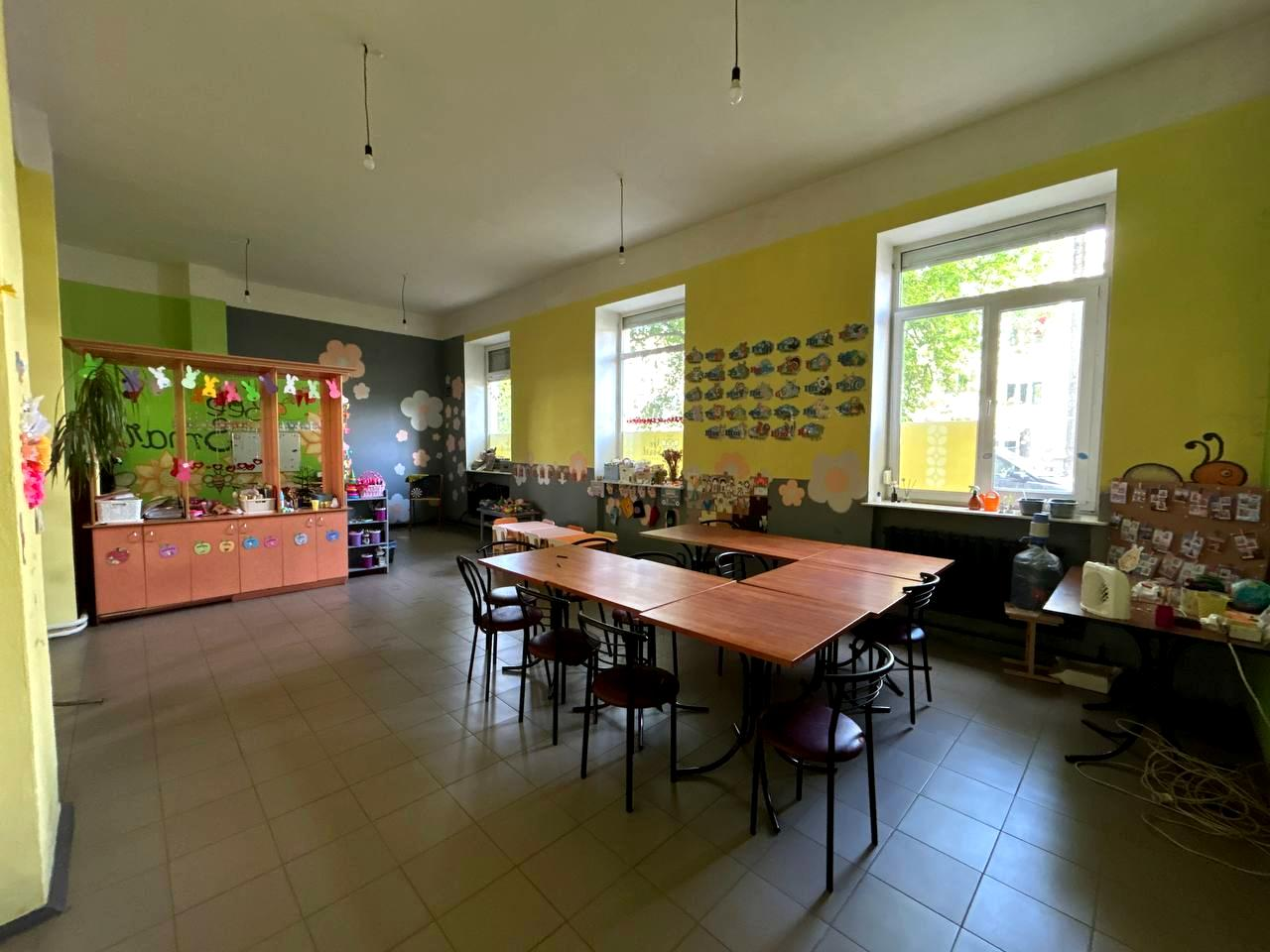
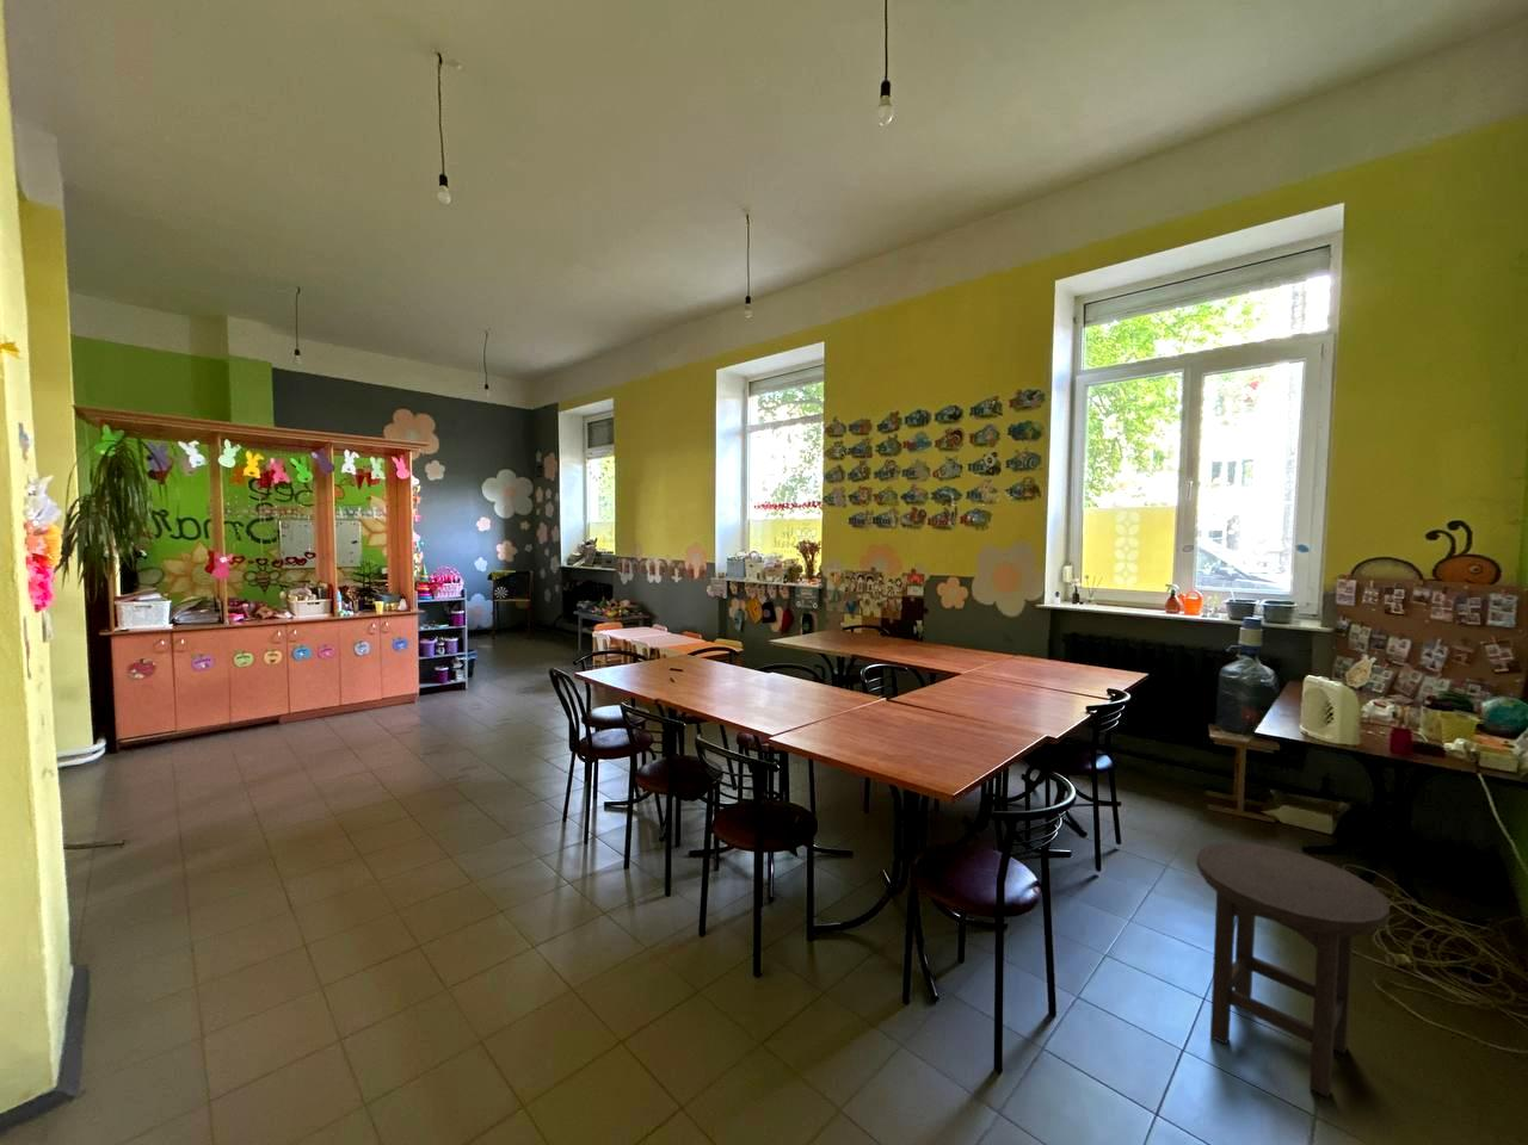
+ stool (1279, 967)
